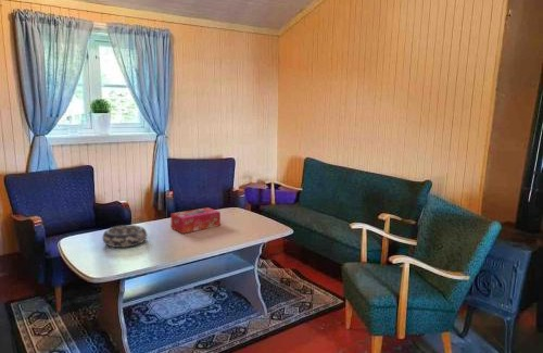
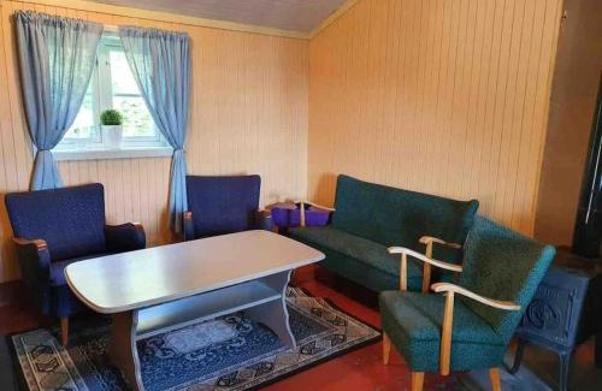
- tissue box (195, 219)
- decorative bowl (125, 236)
